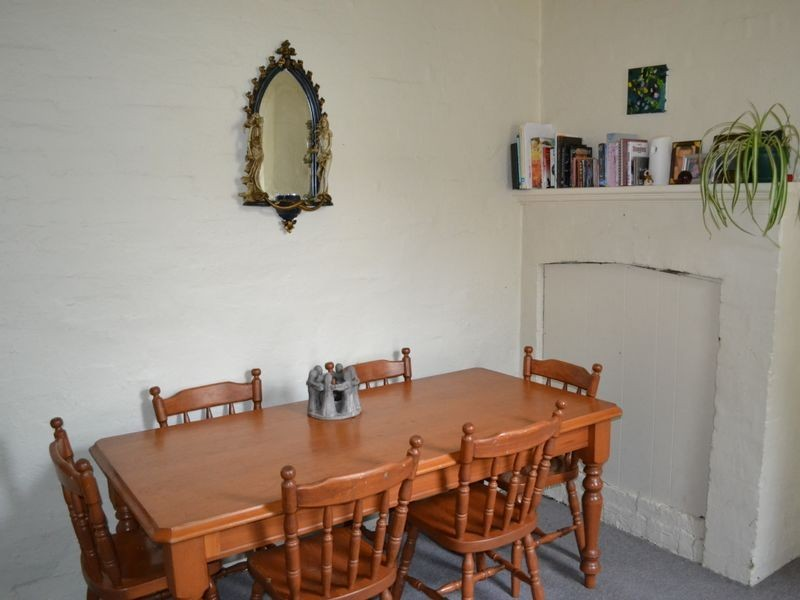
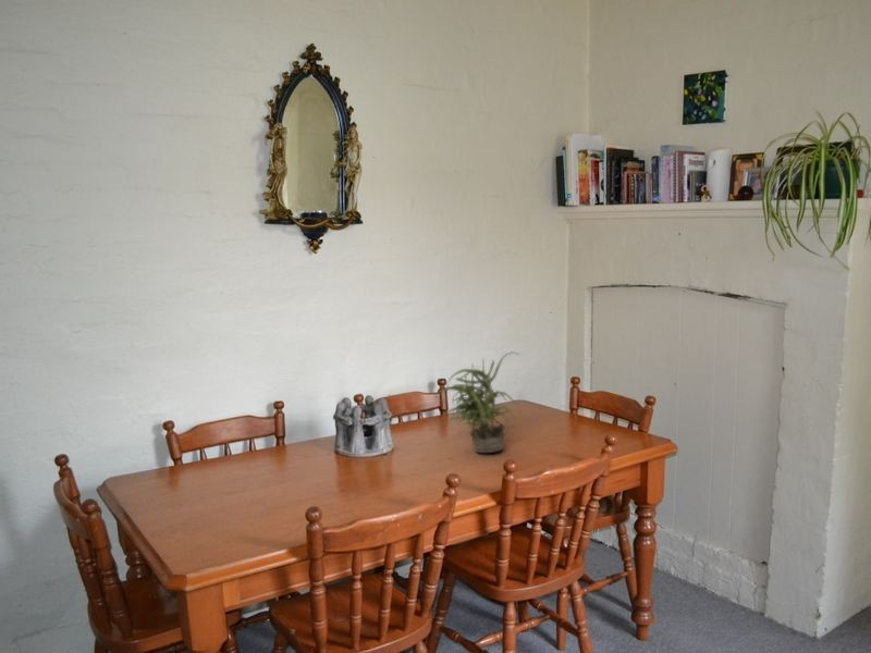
+ potted plant (481, 403)
